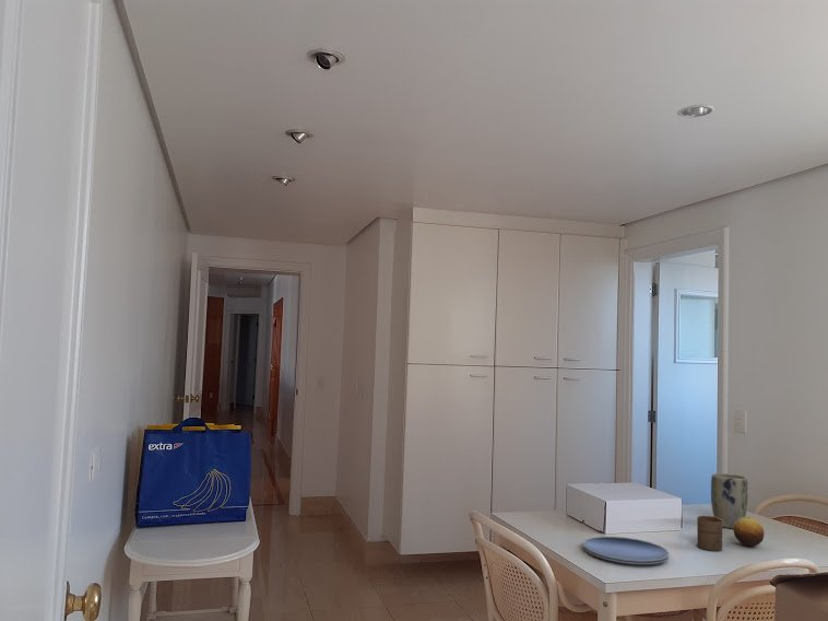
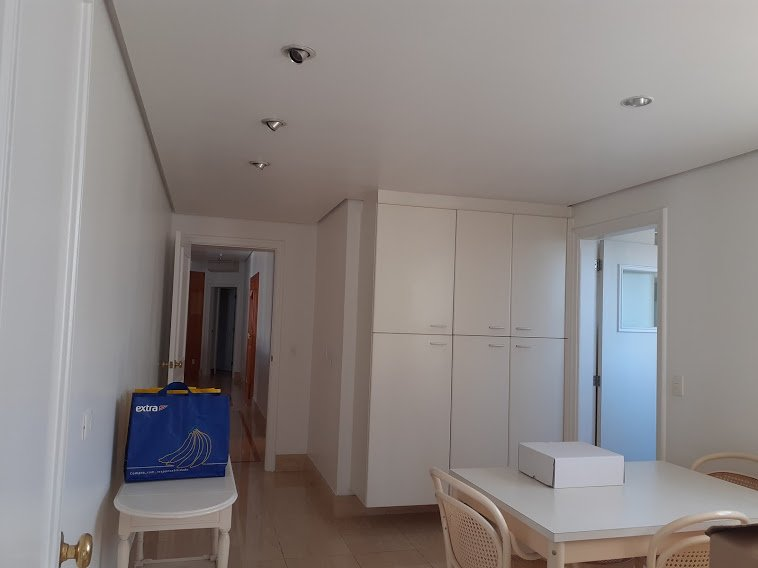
- plate (625, 550)
- cup (710, 532)
- plant pot (729, 501)
- fruit (748, 531)
